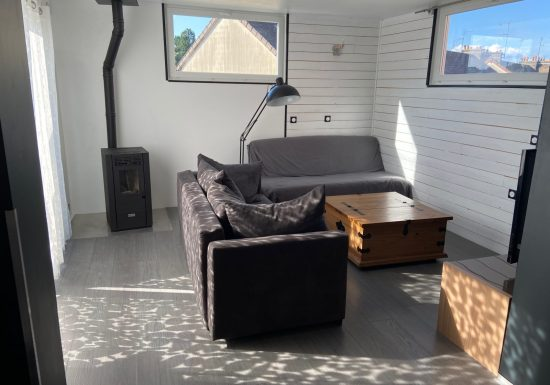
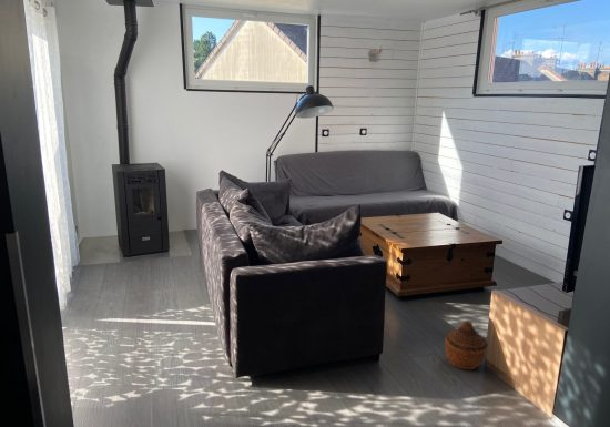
+ woven basket (466, 342)
